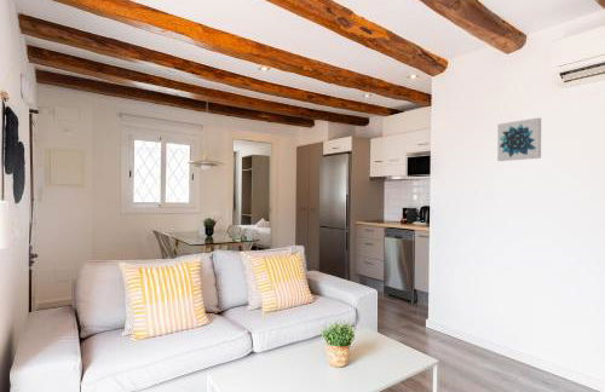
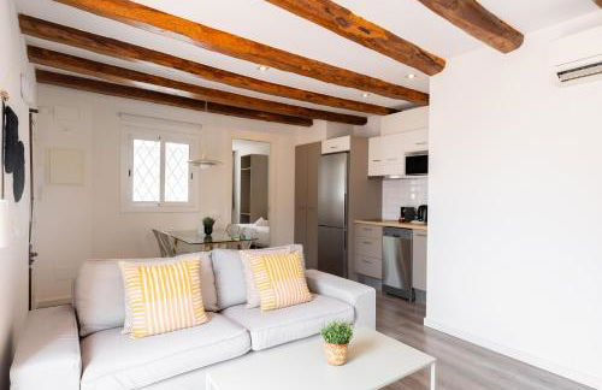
- wall art (518, 140)
